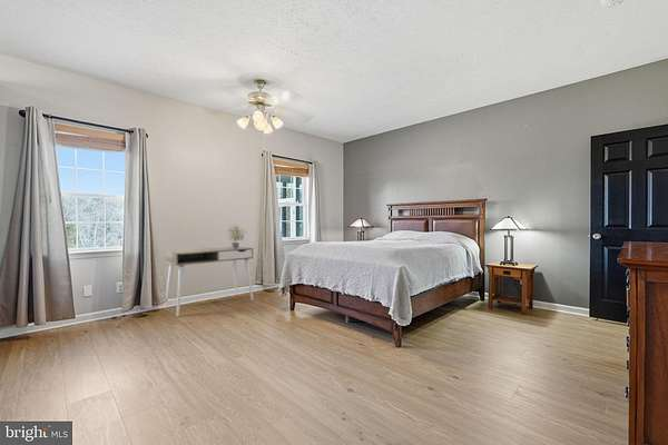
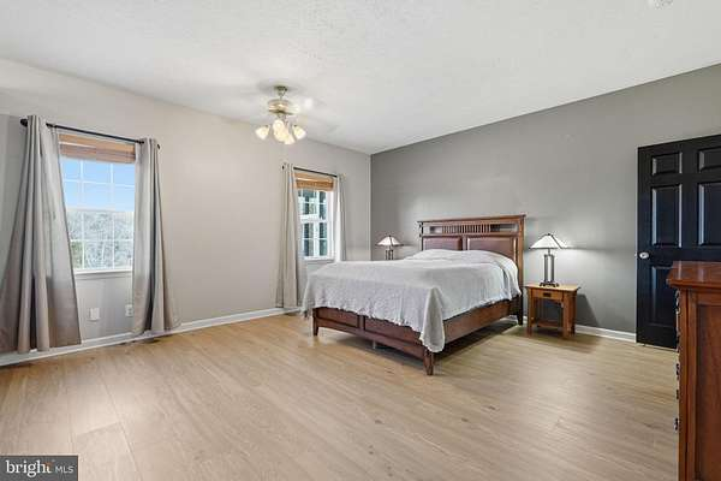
- desk (210, 261)
- potted plant (236, 235)
